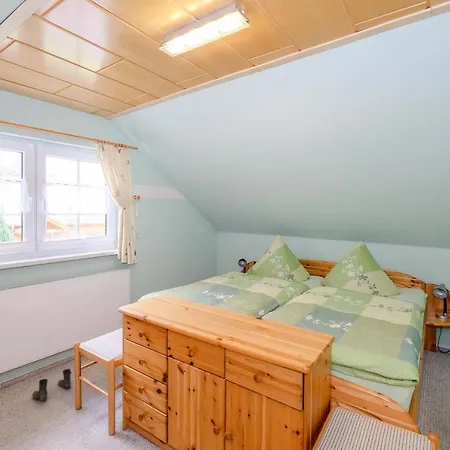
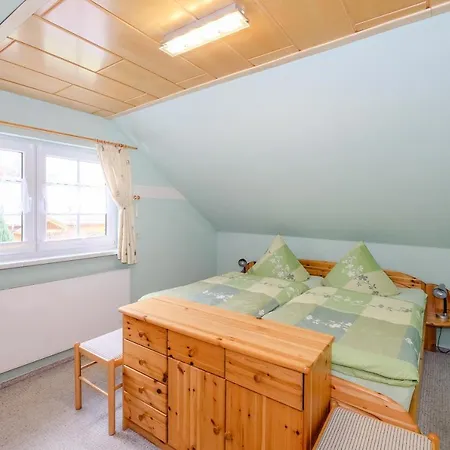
- boots (47, 380)
